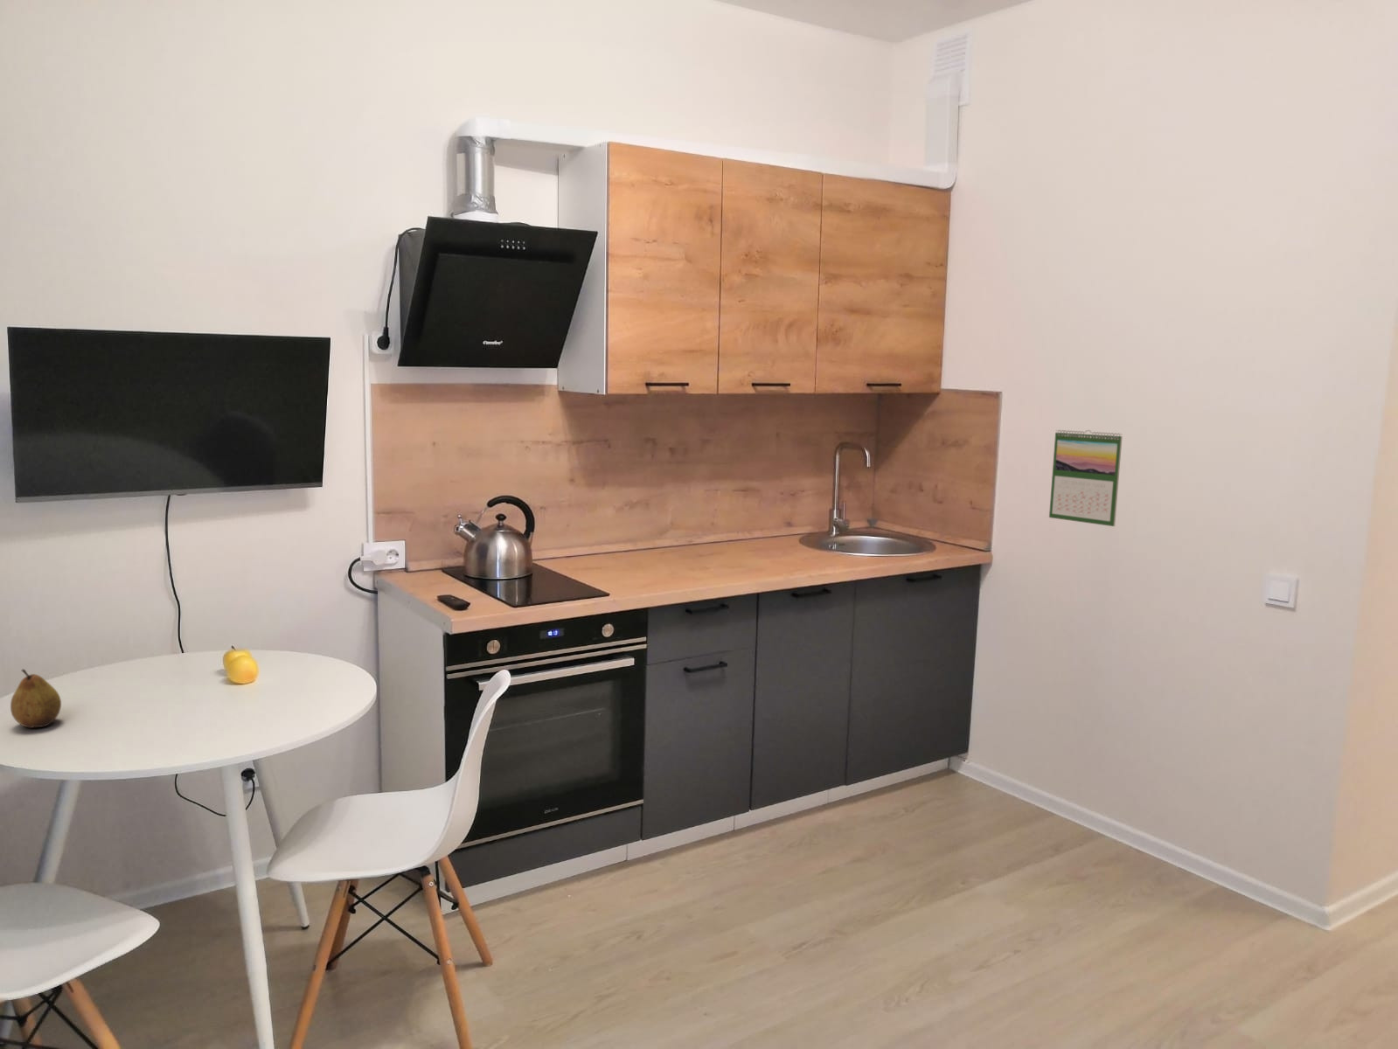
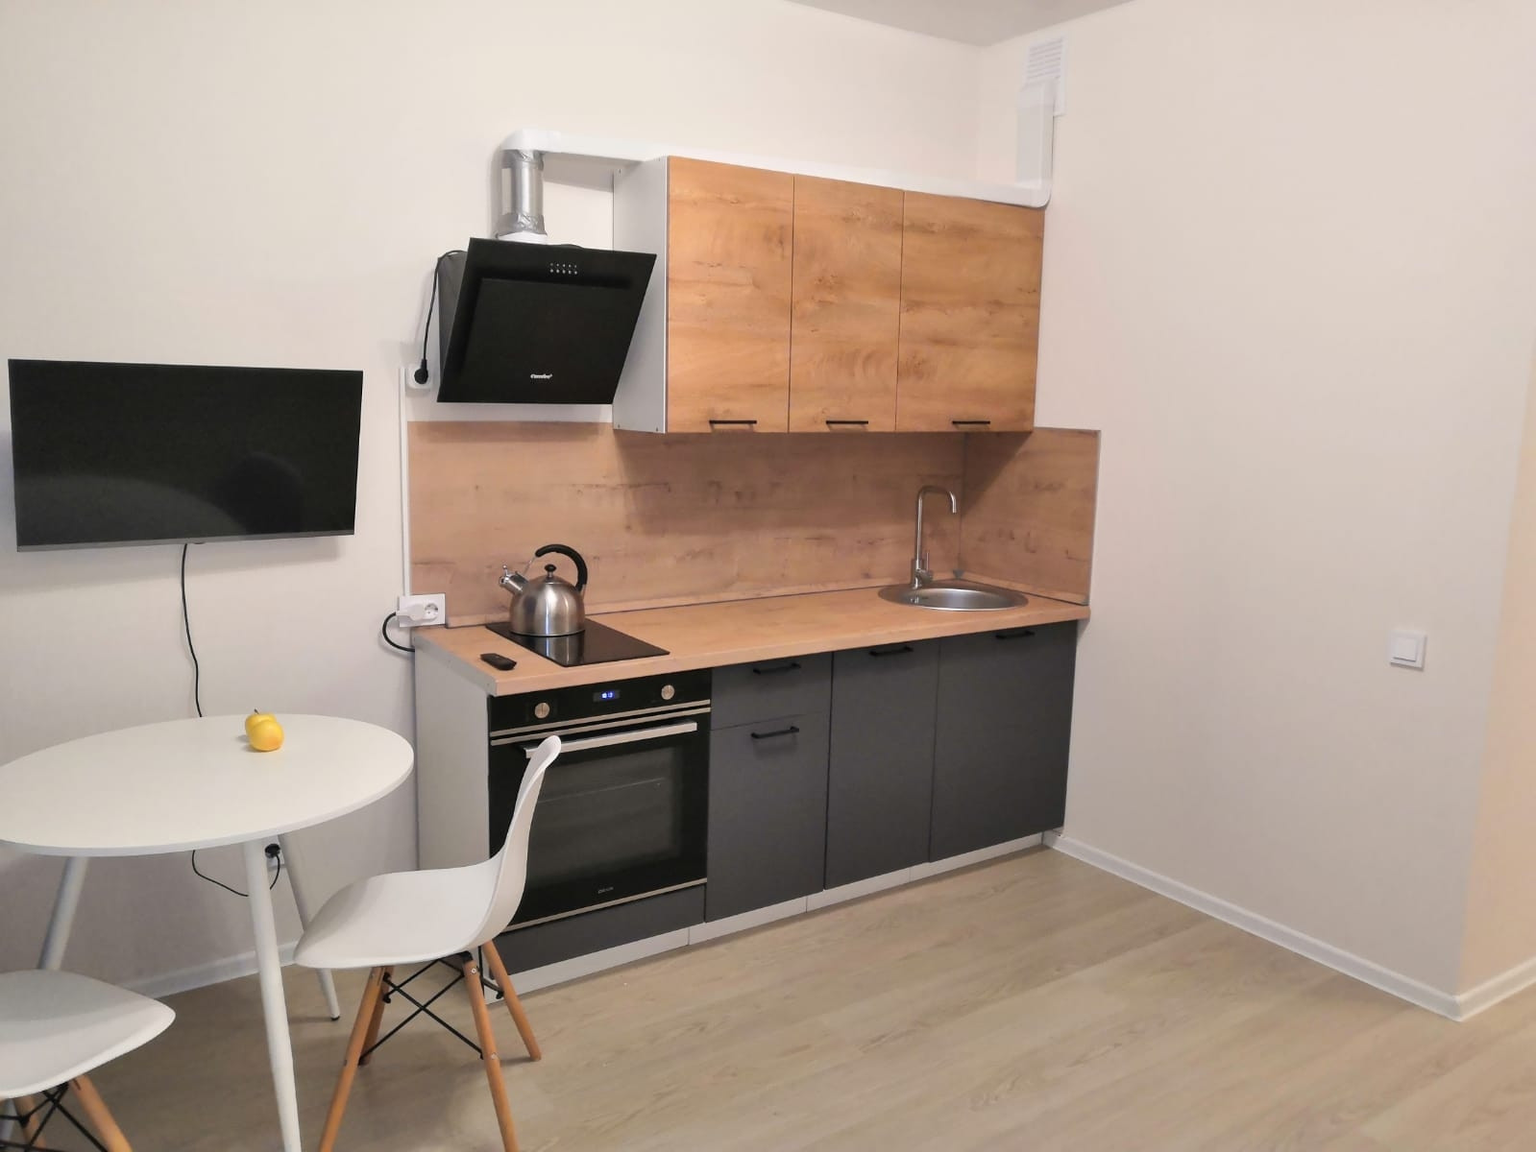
- calendar (1084, 476)
- fruit (36, 695)
